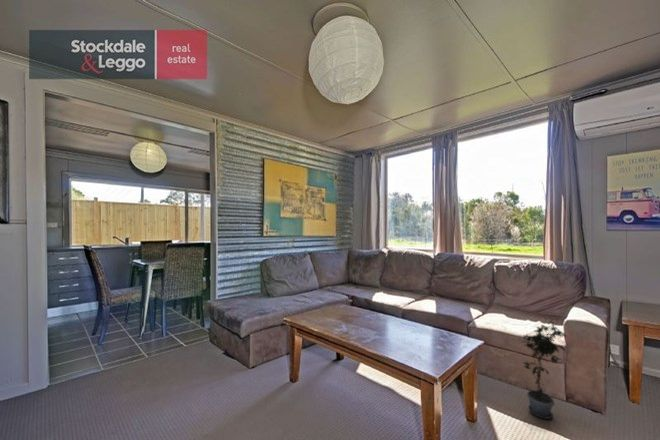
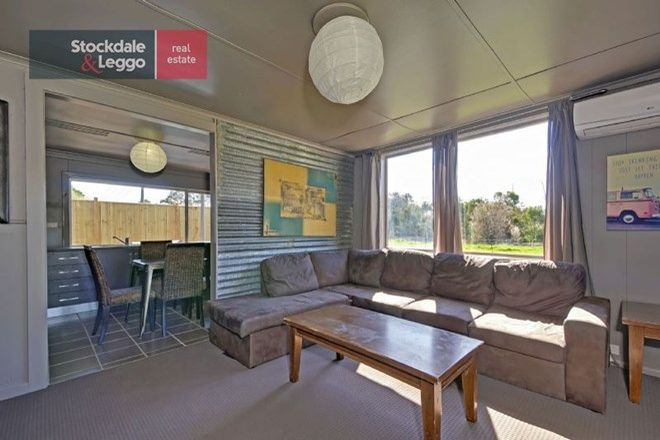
- potted plant (541, 368)
